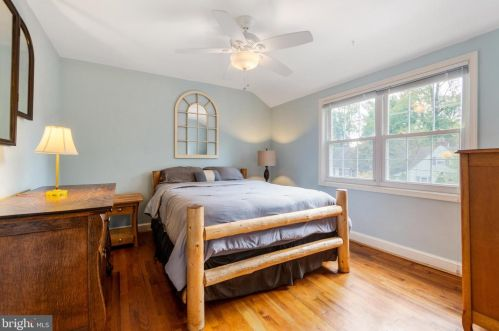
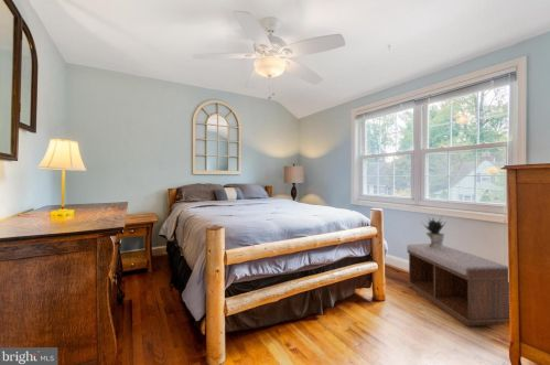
+ bench (451, 278)
+ potted plant (434, 232)
